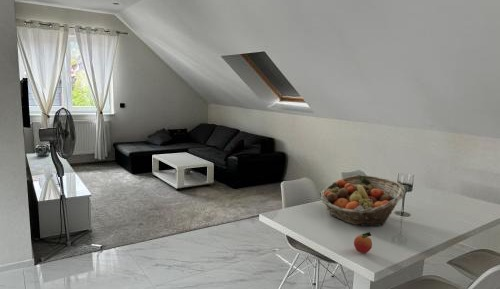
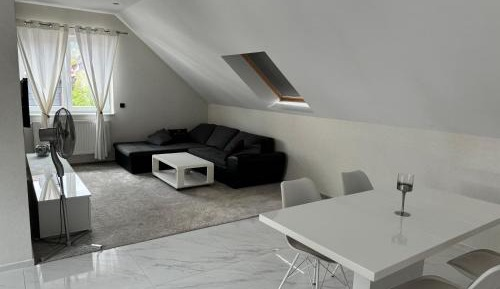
- fruit basket (360, 198)
- fruit (363, 241)
